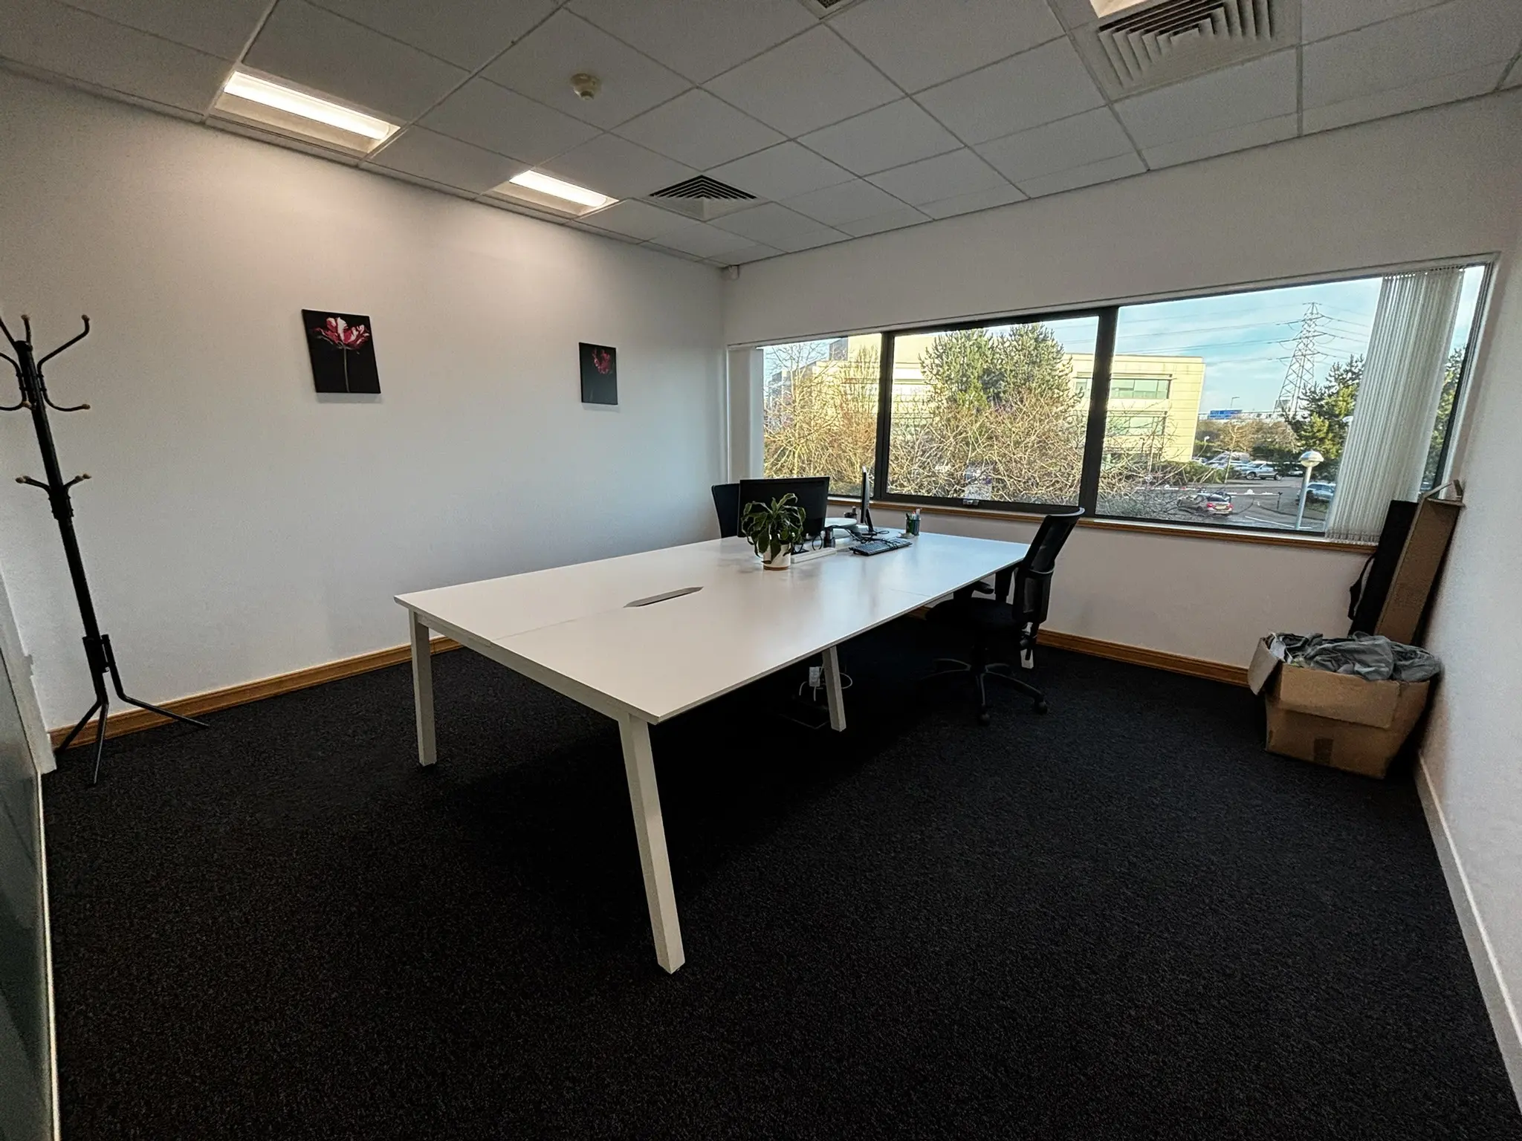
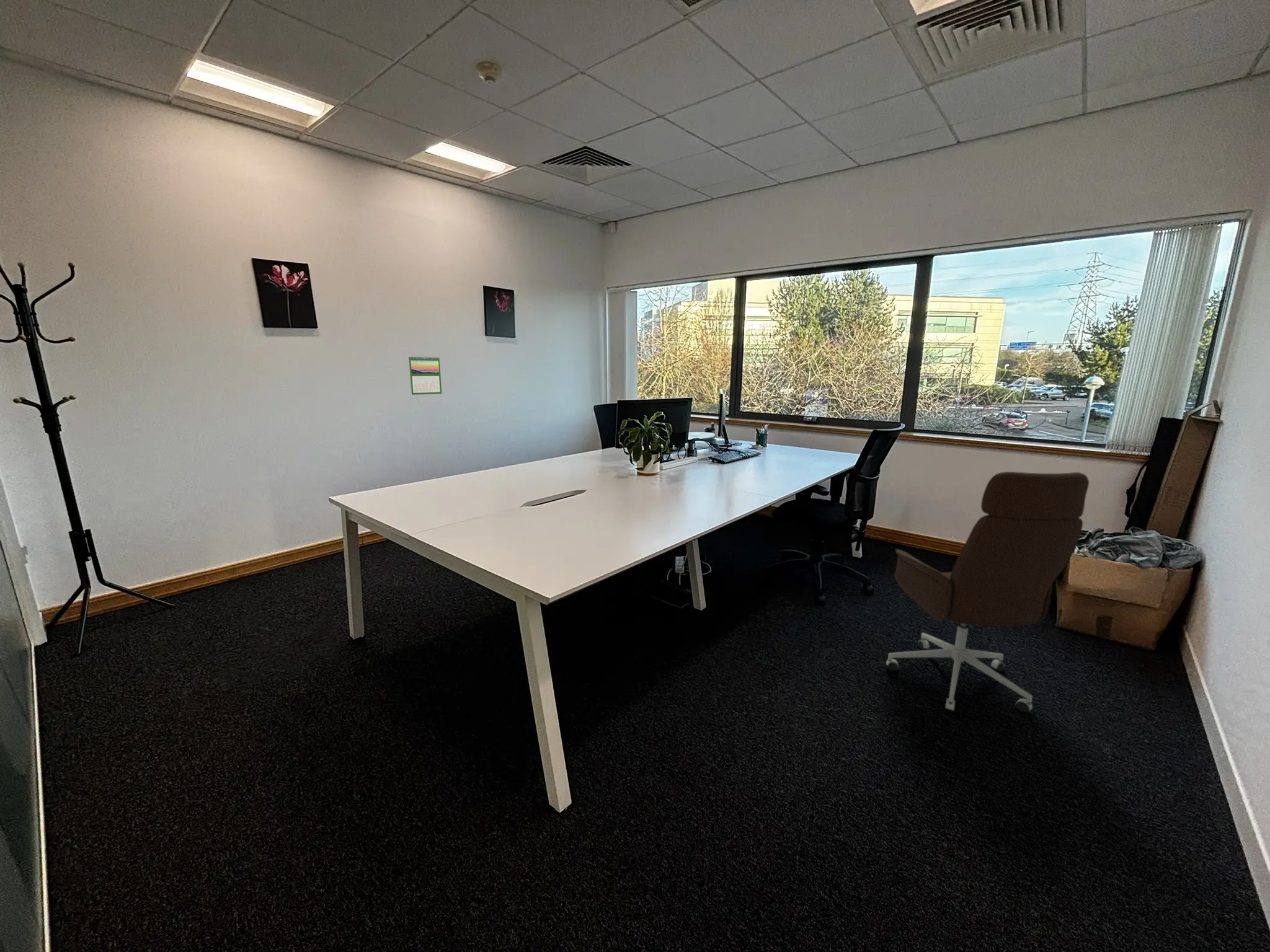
+ office chair (975, 577)
+ calendar (425, 375)
